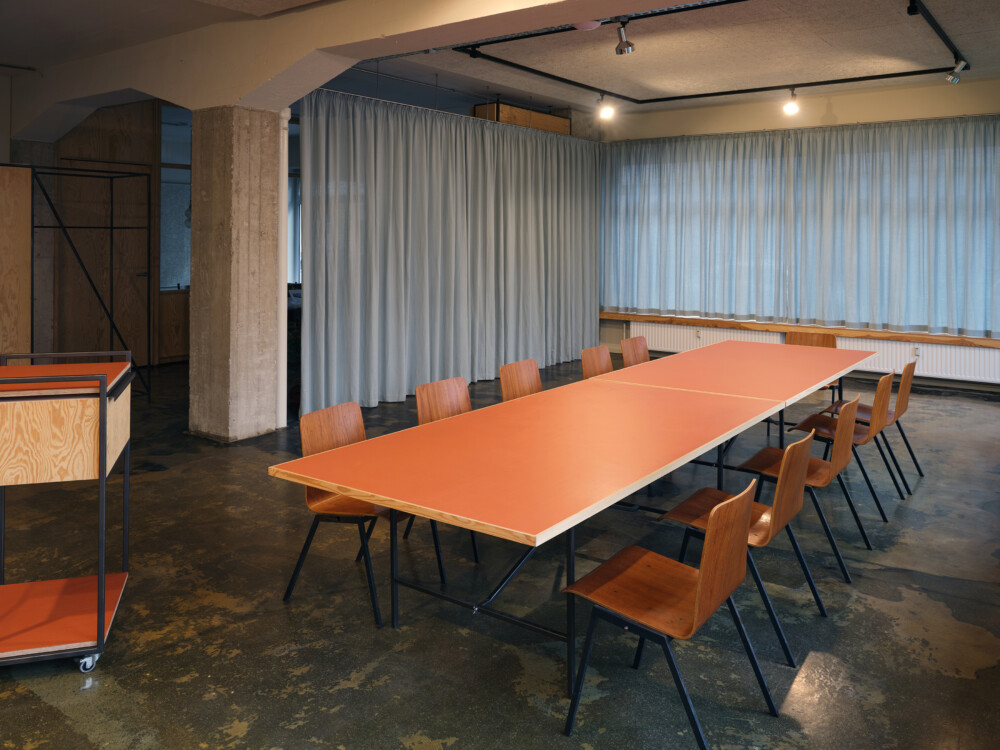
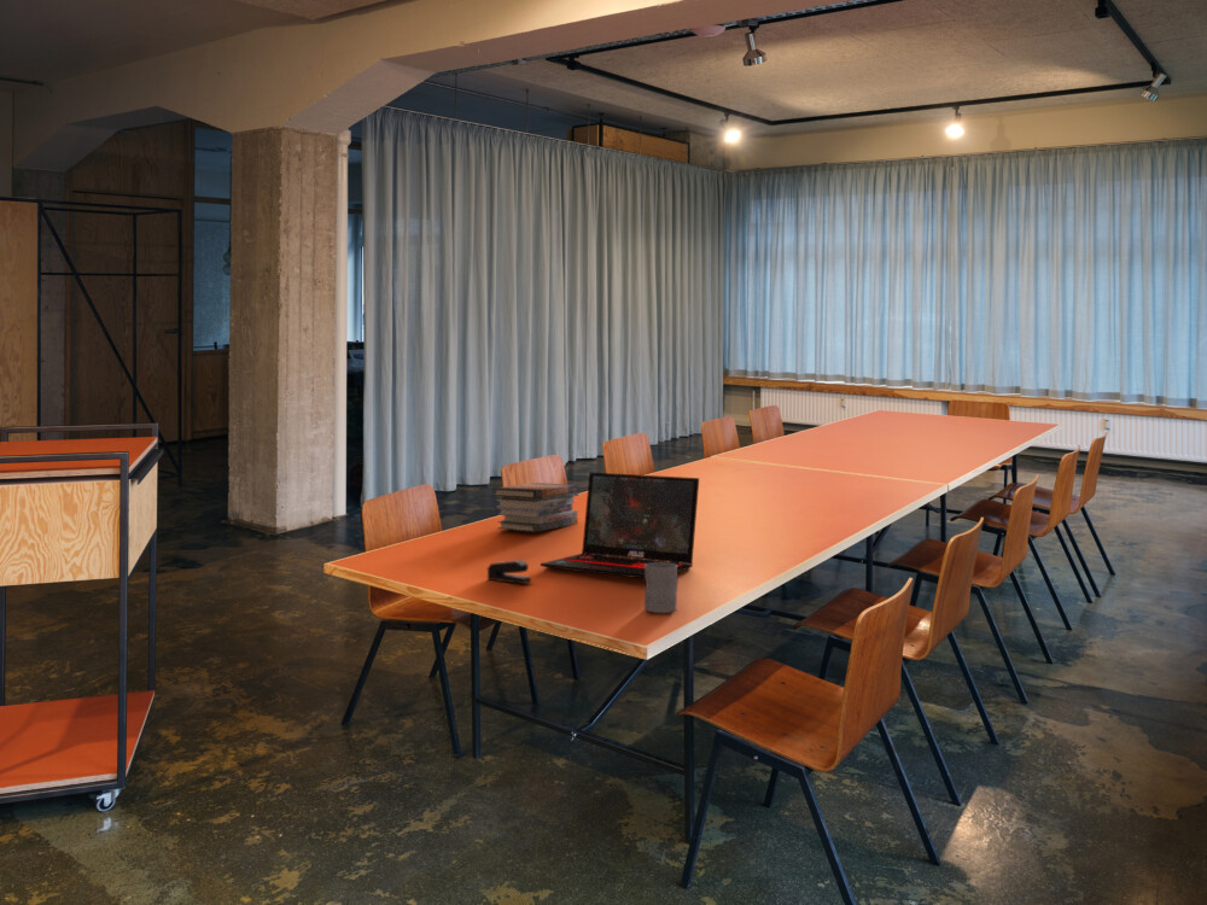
+ stapler (508, 570)
+ mug (664, 586)
+ book stack (536, 506)
+ laptop (619, 522)
